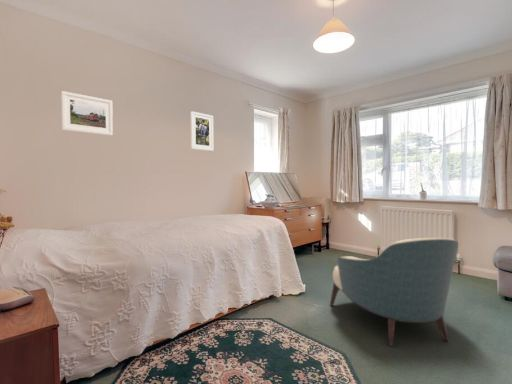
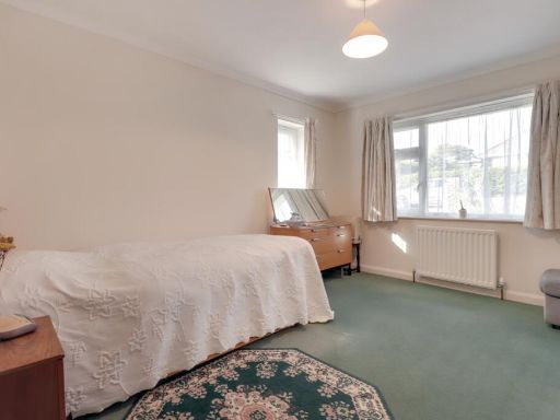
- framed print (88, 114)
- armchair (391, 275)
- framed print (202, 131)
